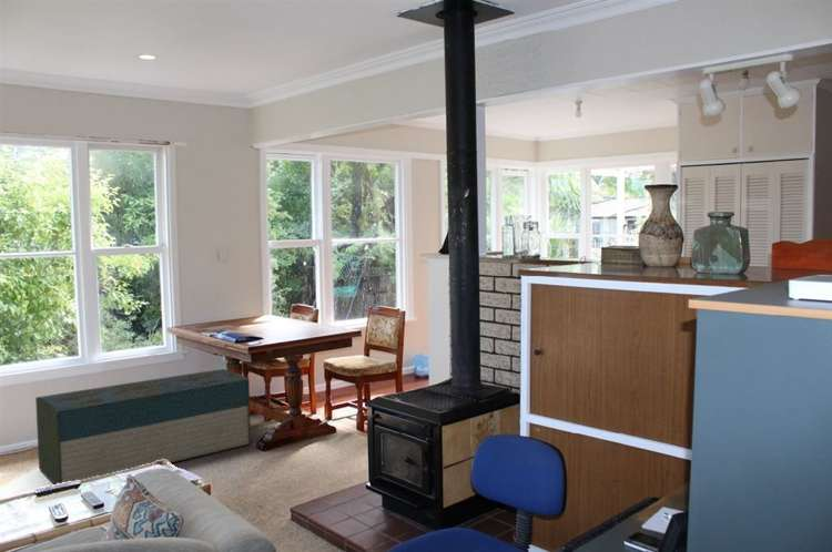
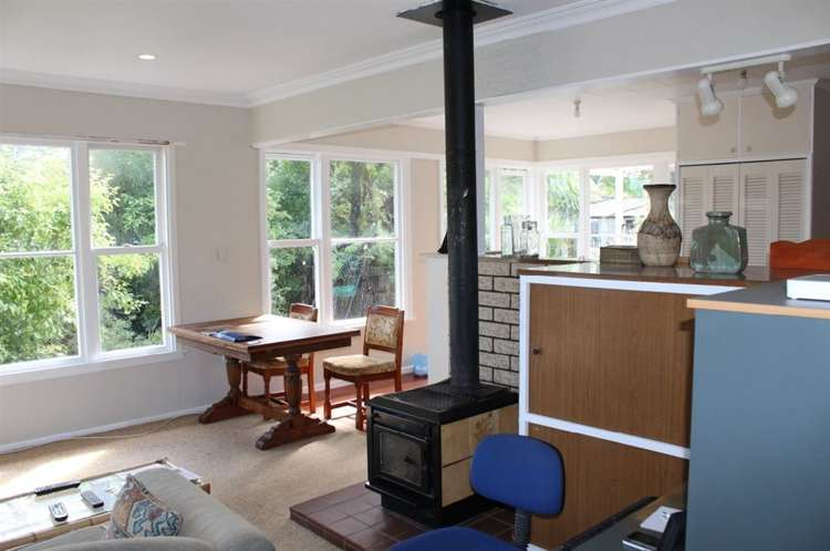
- storage bench (132, 411)
